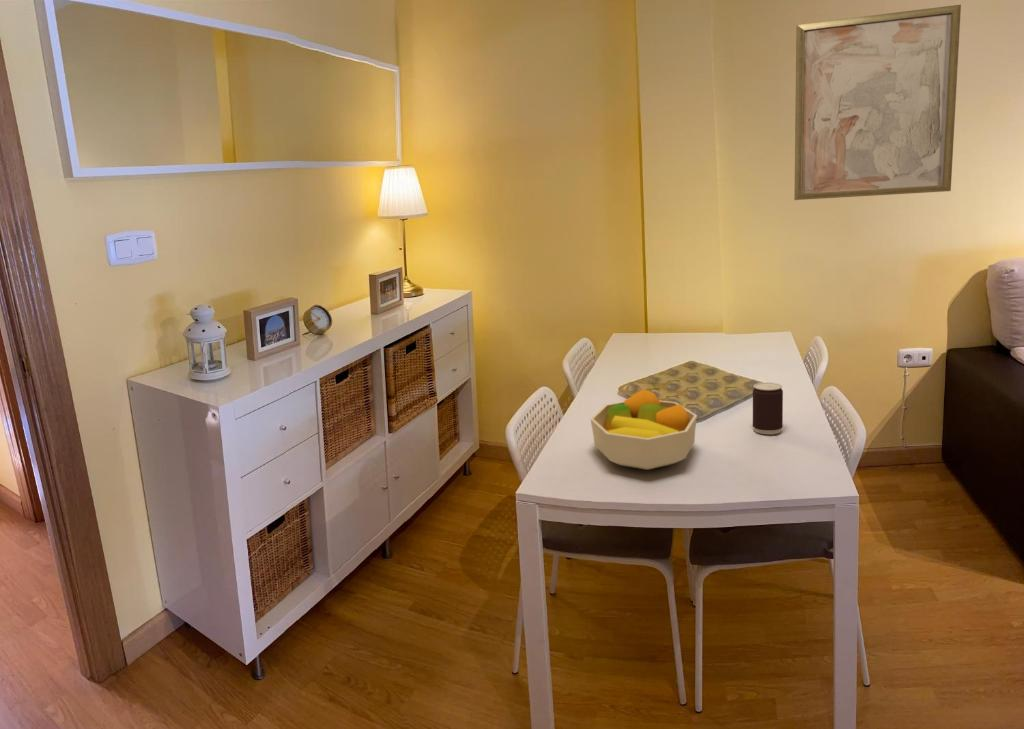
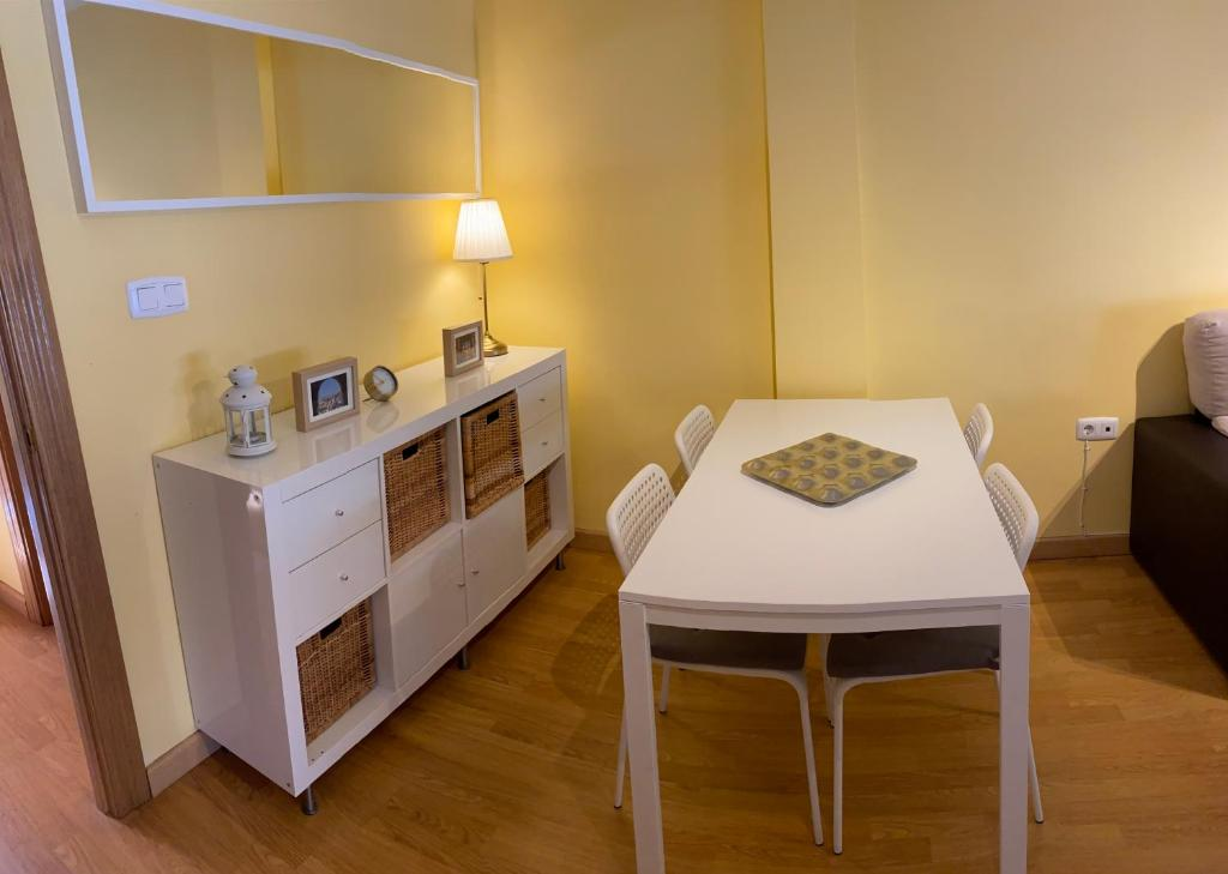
- fruit bowl (643, 426)
- wall art (873, 107)
- beverage can (767, 408)
